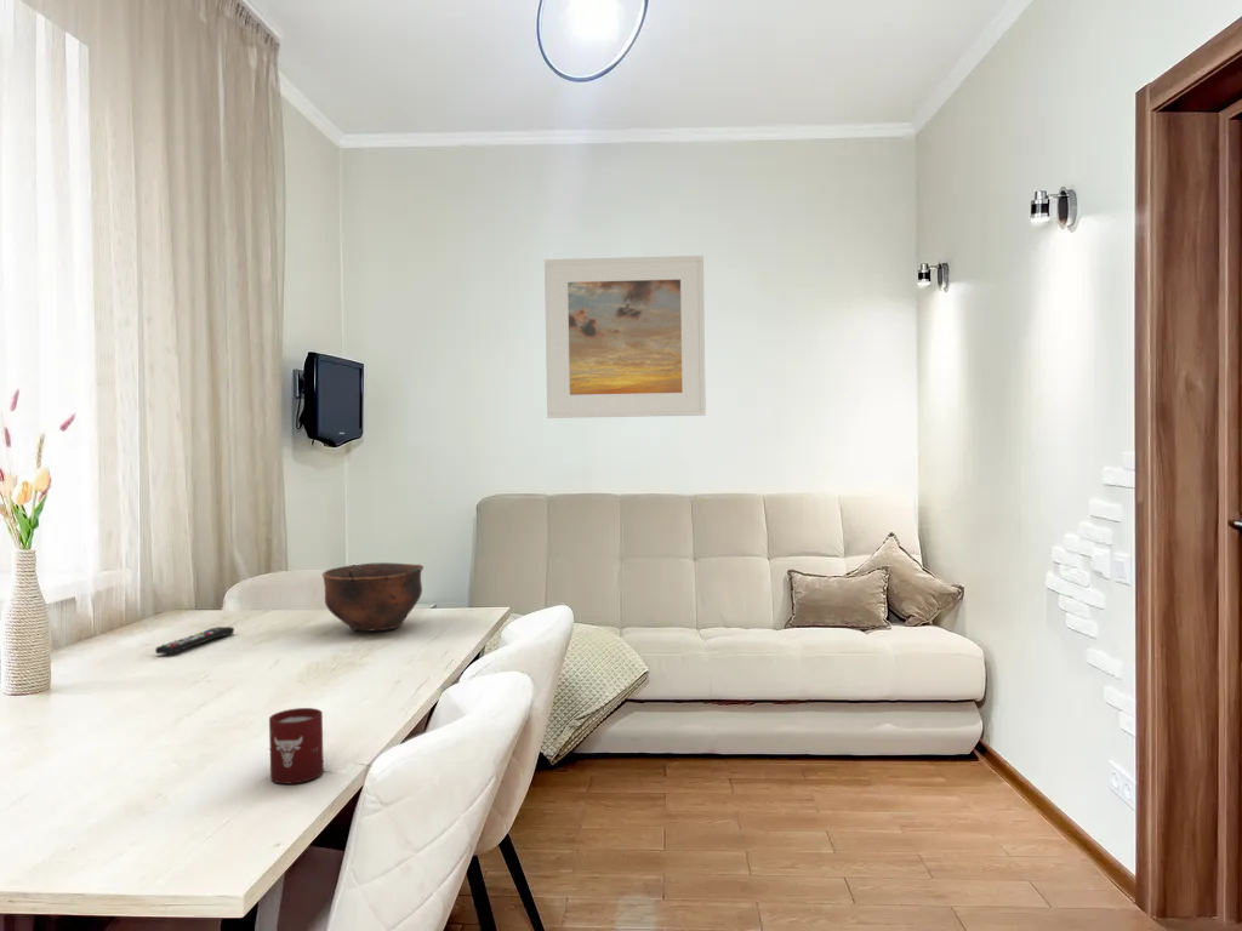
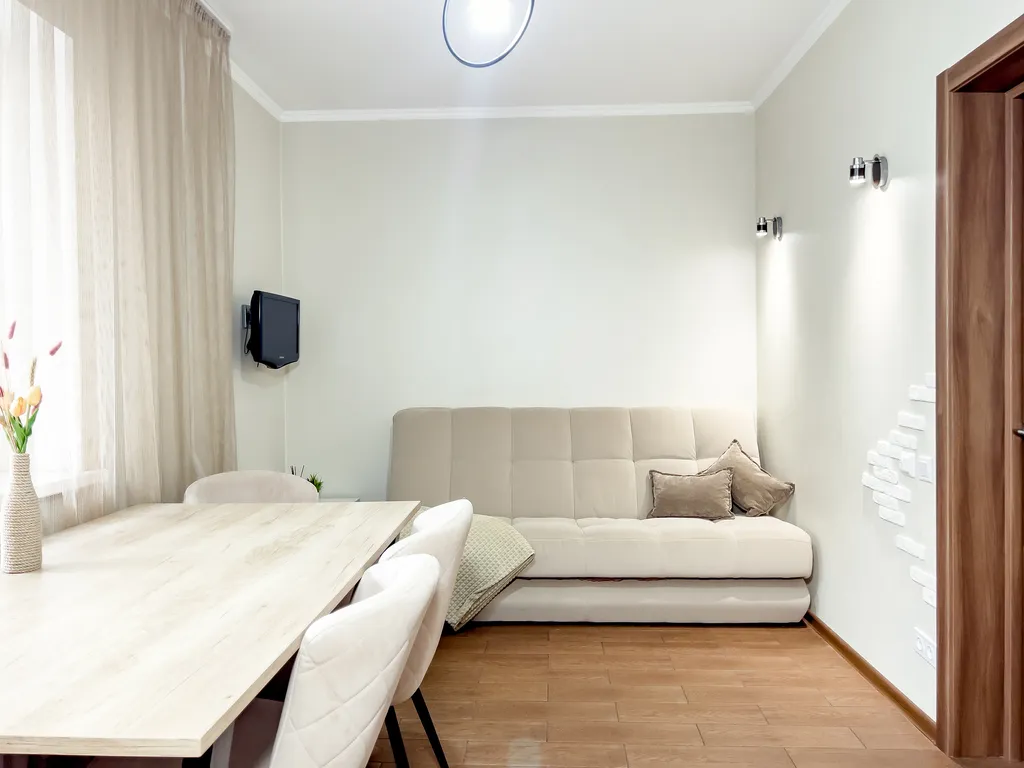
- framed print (625, 337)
- bowl (372, 598)
- cup (297, 741)
- remote control (196, 639)
